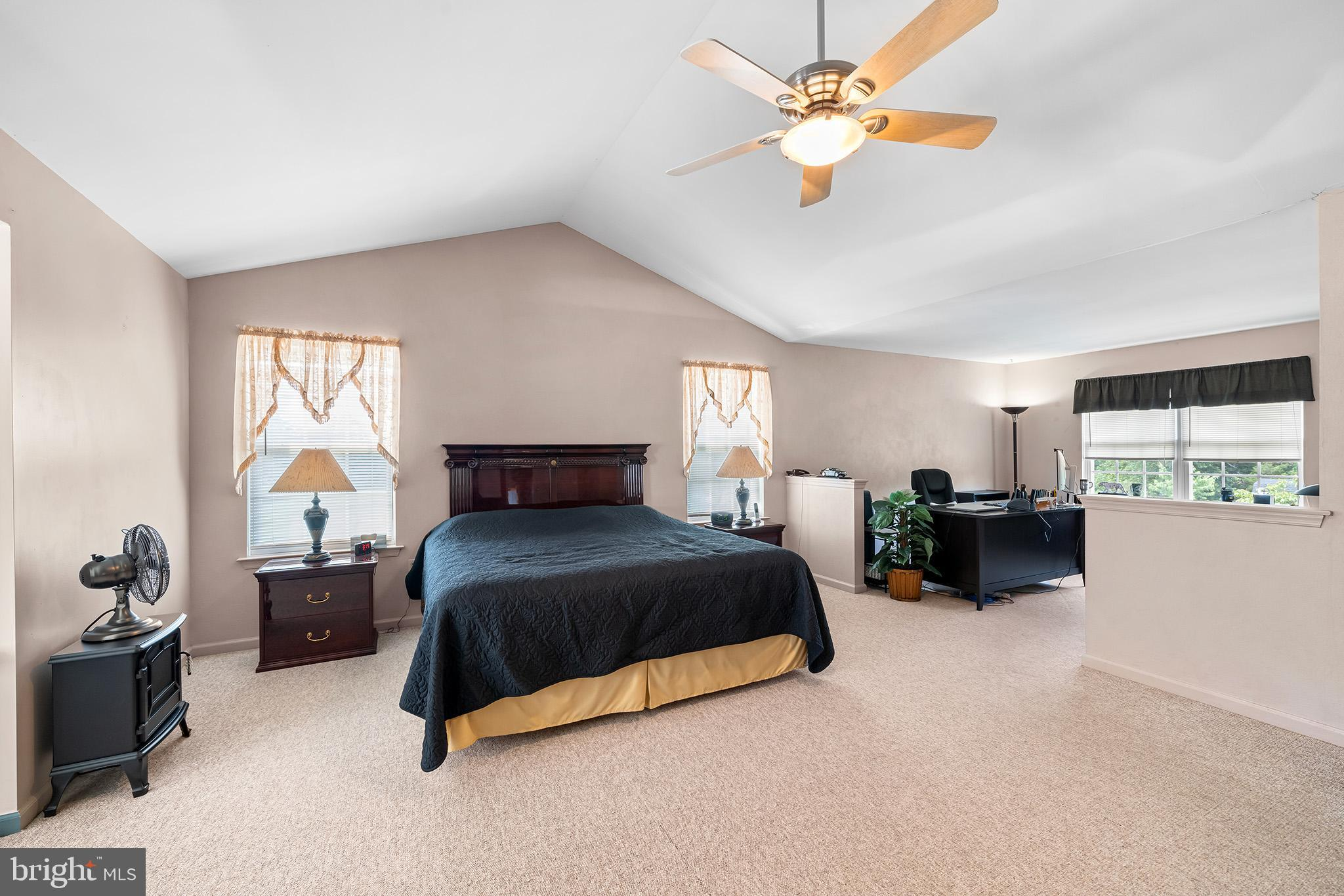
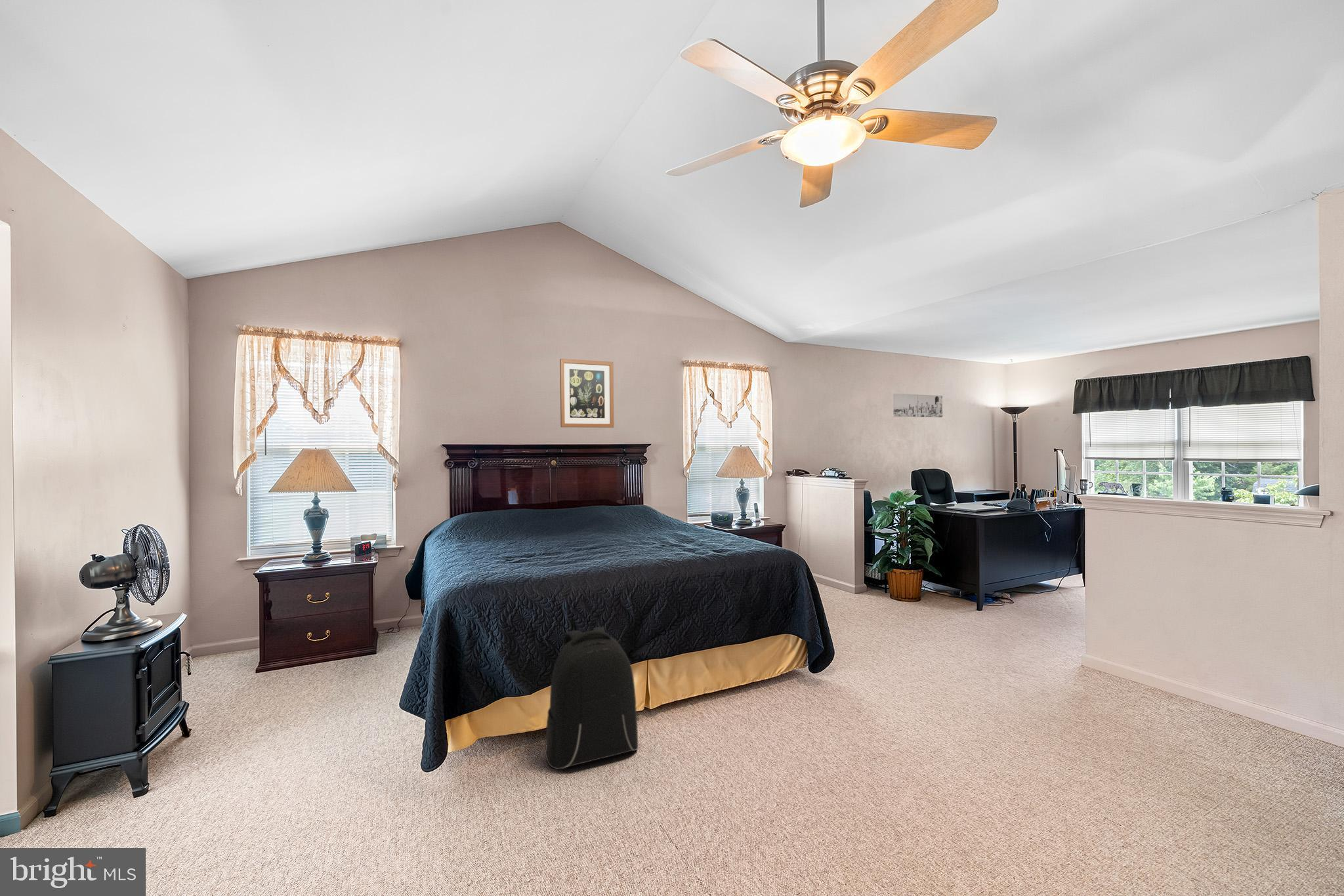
+ wall art (587, 394)
+ wall art (918, 405)
+ backpack (588, 689)
